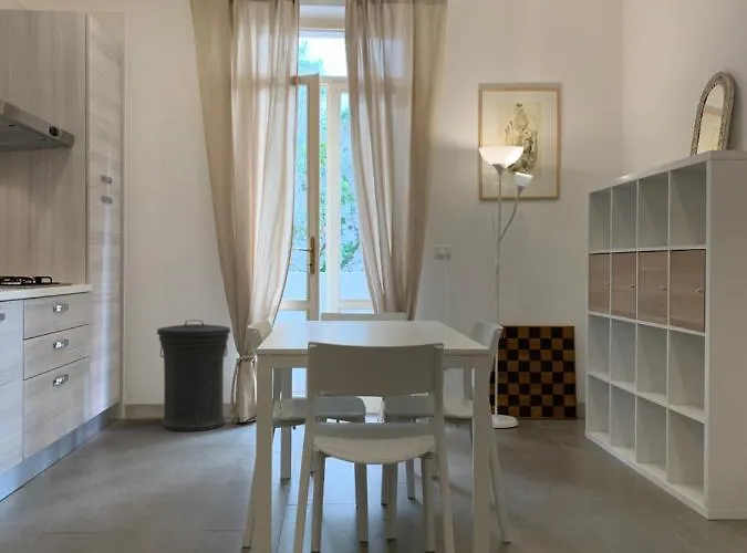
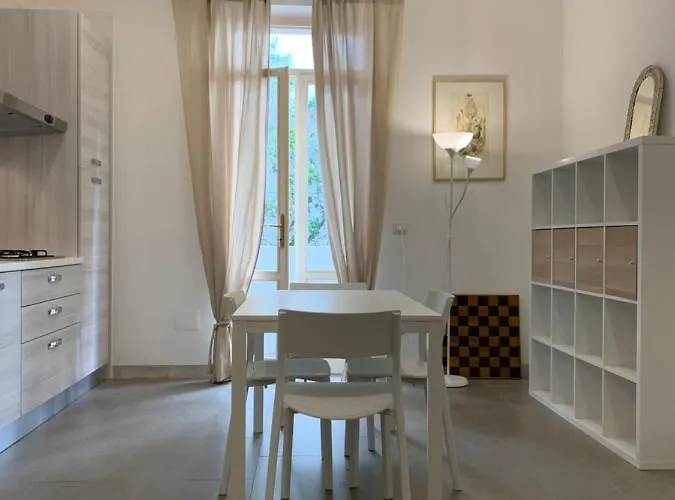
- trash can (194, 372)
